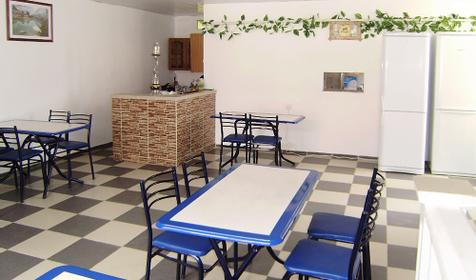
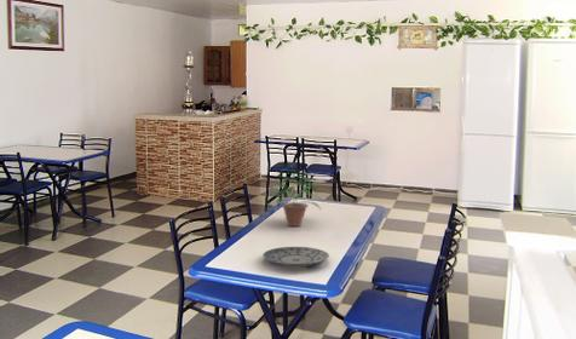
+ potted plant (295, 195)
+ plate (295, 258)
